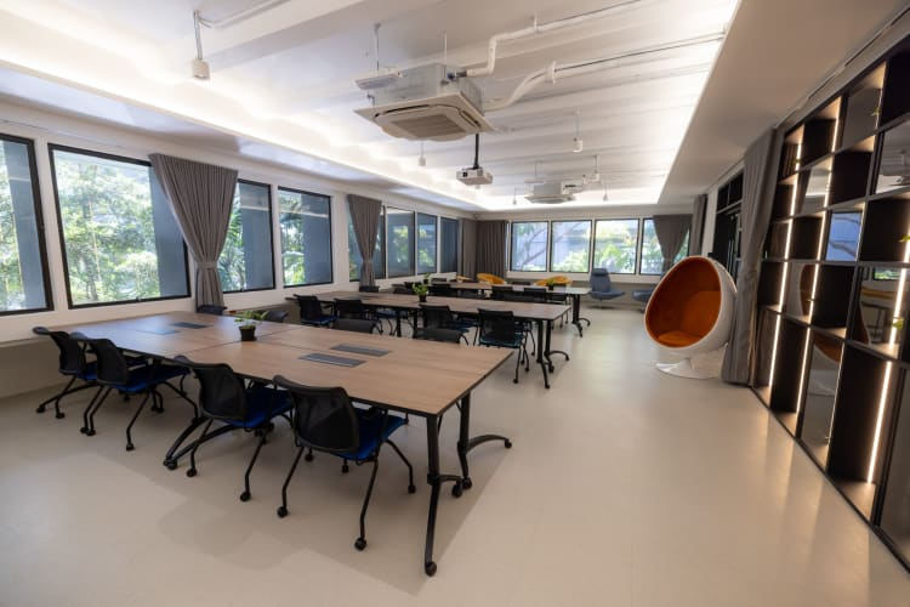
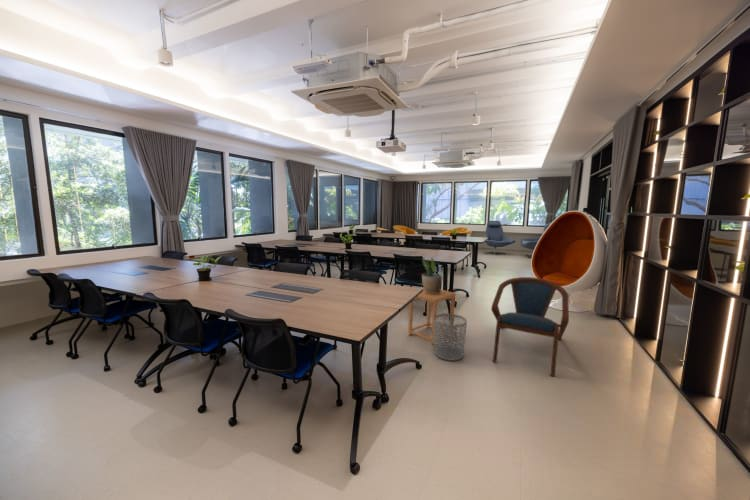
+ potted plant (432, 273)
+ waste bin (449, 337)
+ armchair (529, 317)
+ side table (430, 313)
